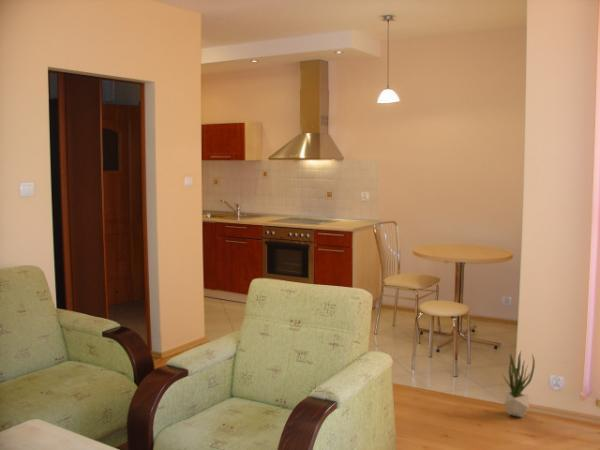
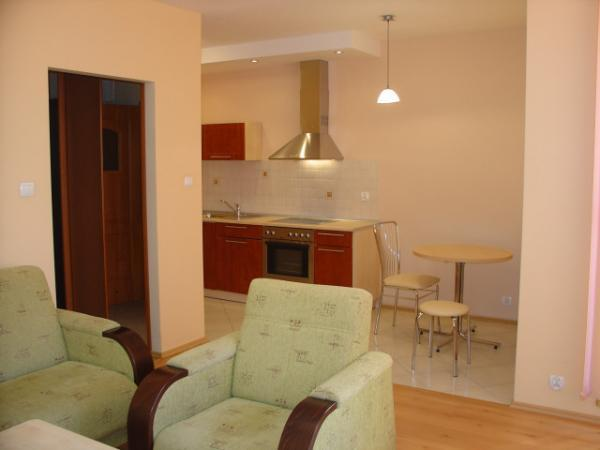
- potted plant (519, 383)
